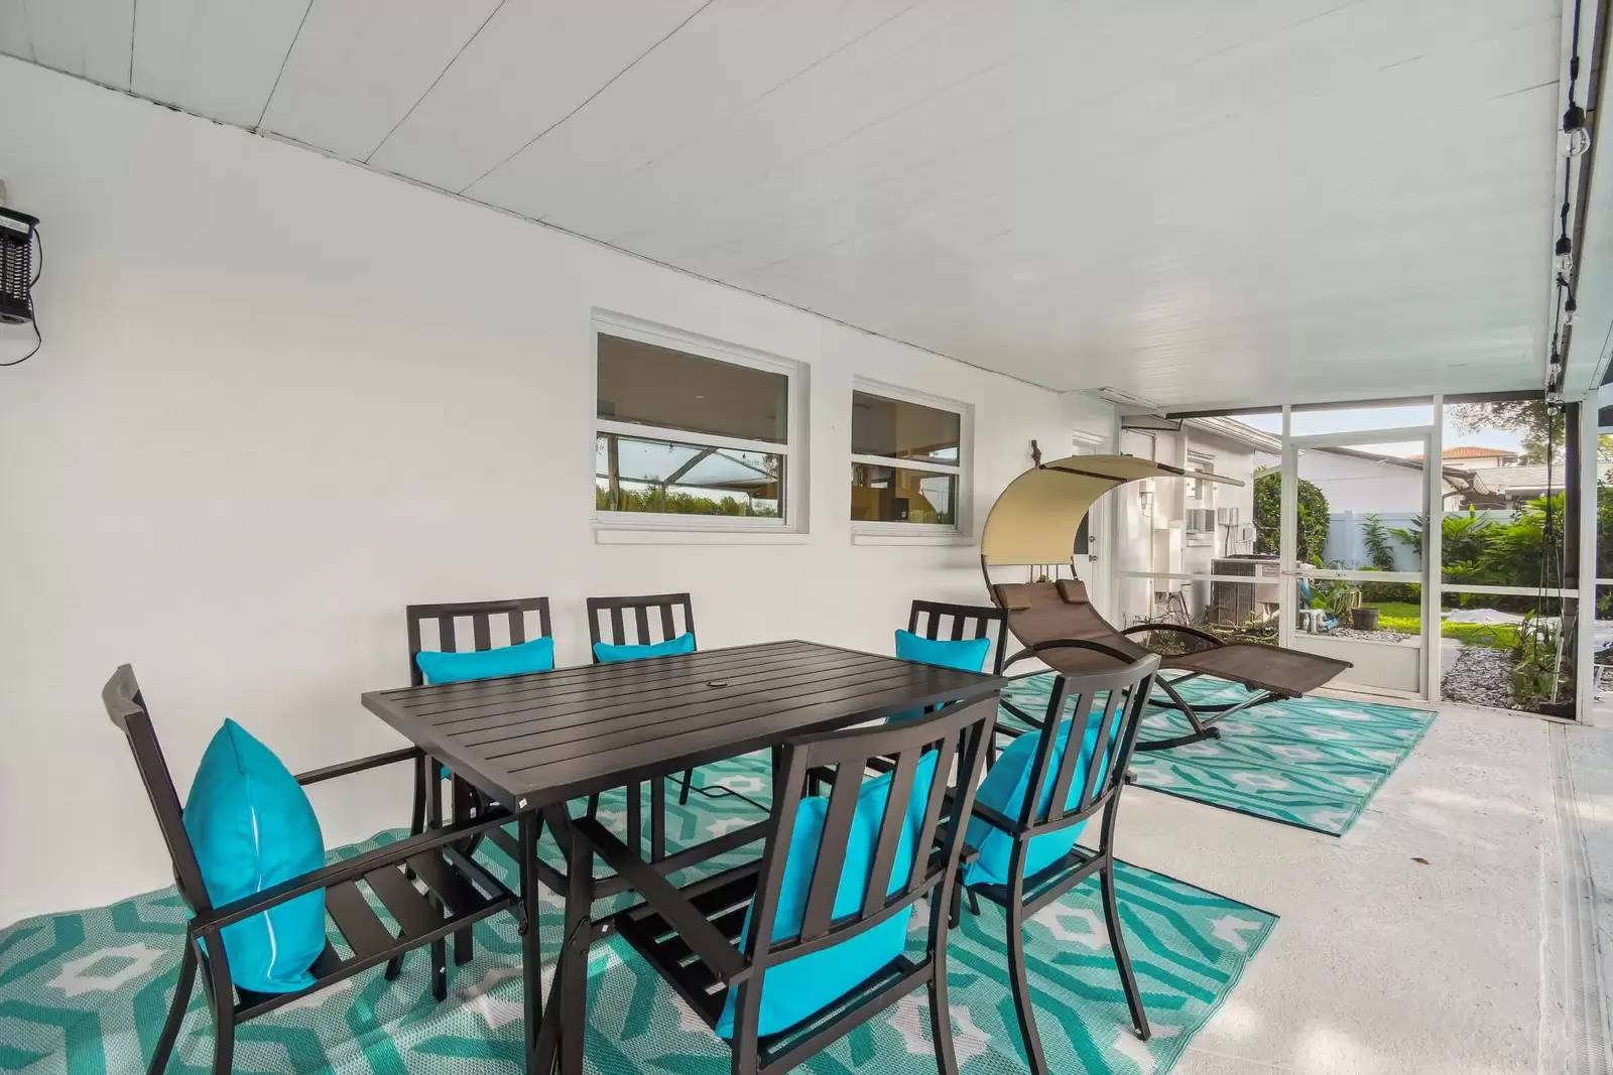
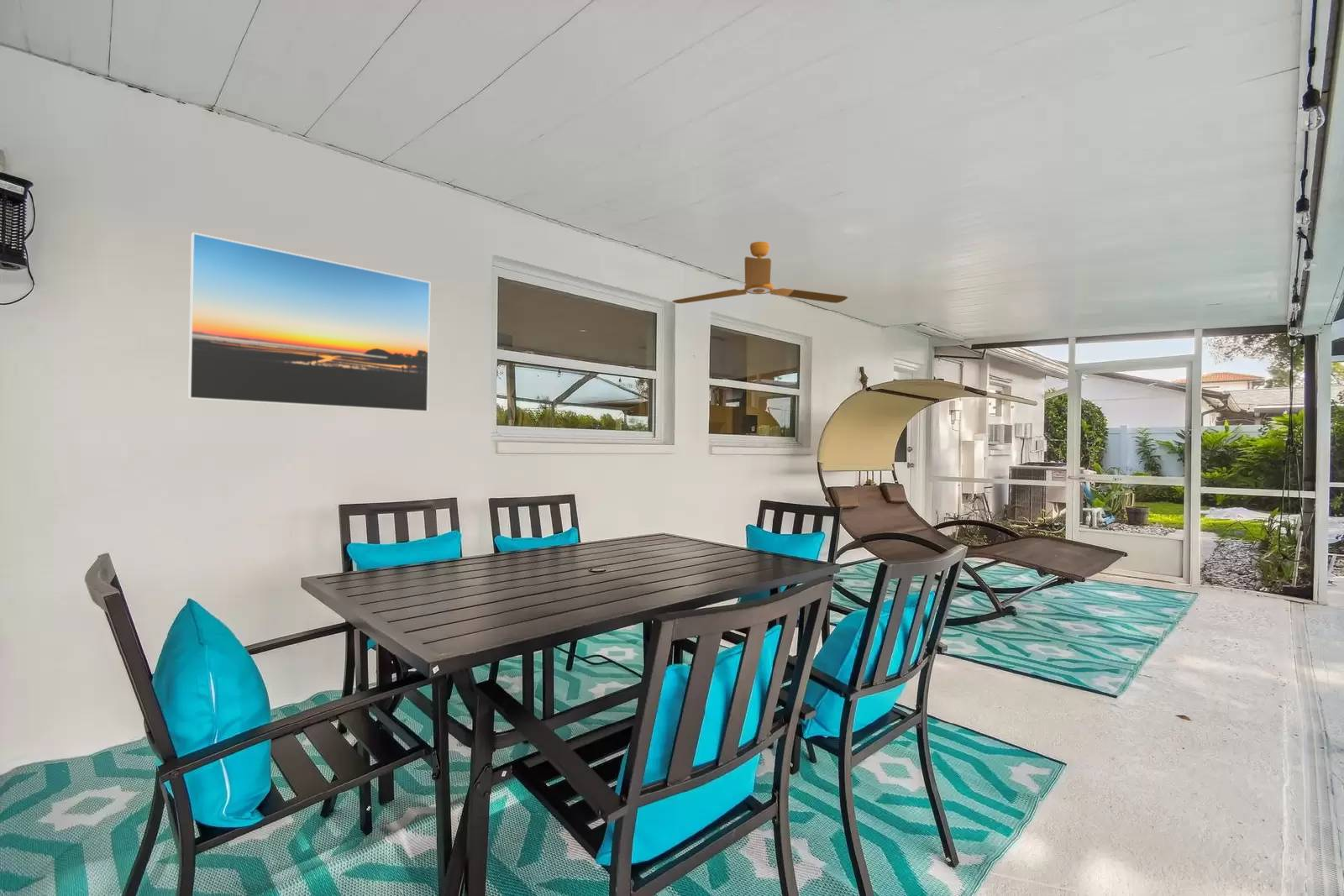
+ ceiling fan (759, 261)
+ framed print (323, 333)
